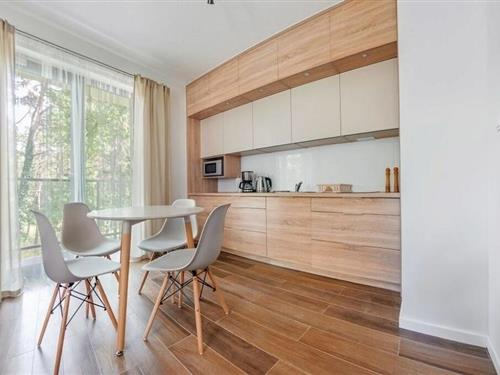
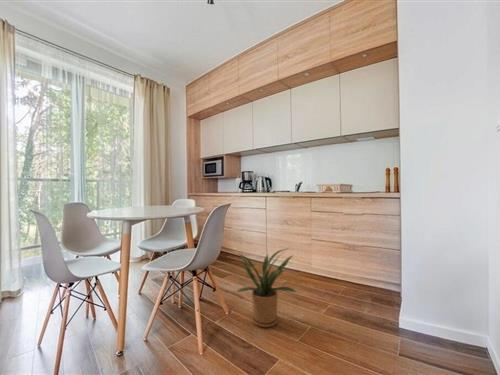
+ house plant (265, 282)
